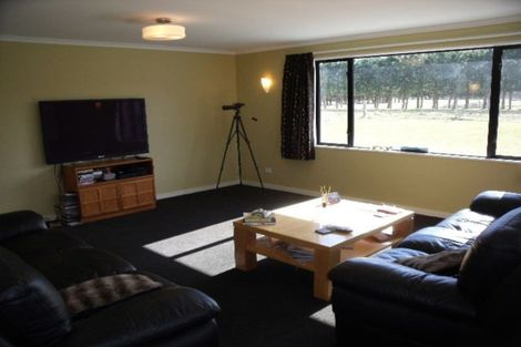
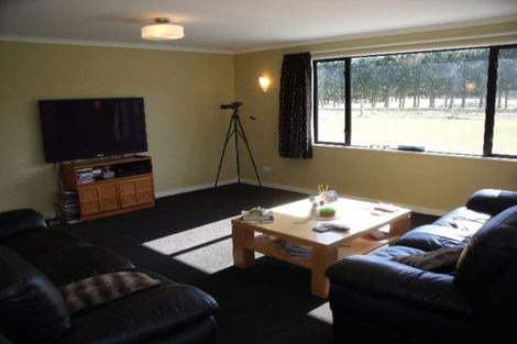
+ succulent plant (321, 207)
